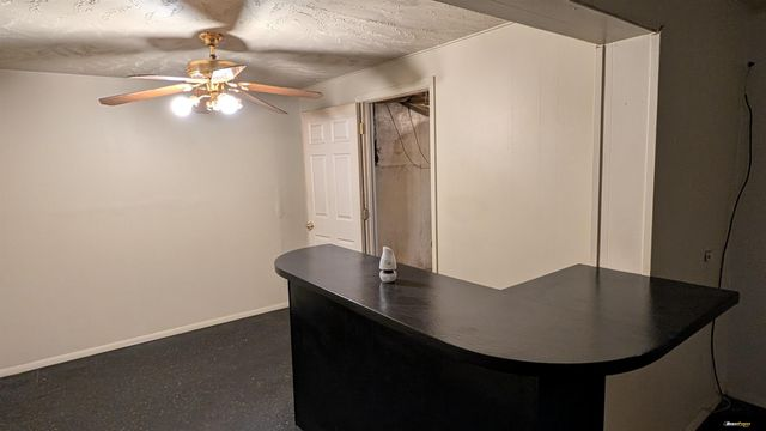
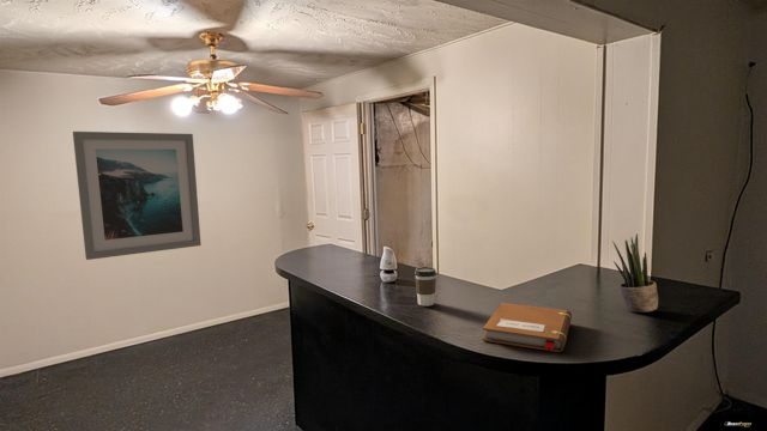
+ coffee cup (425, 286)
+ wall art (141, 193)
+ potted plant (634, 271)
+ notebook (529, 326)
